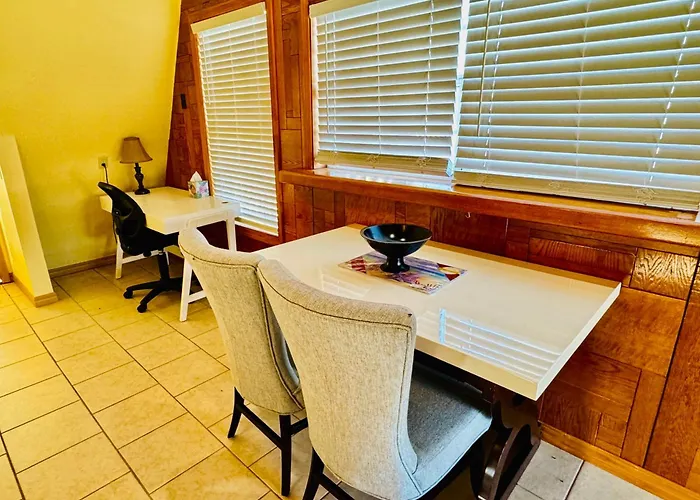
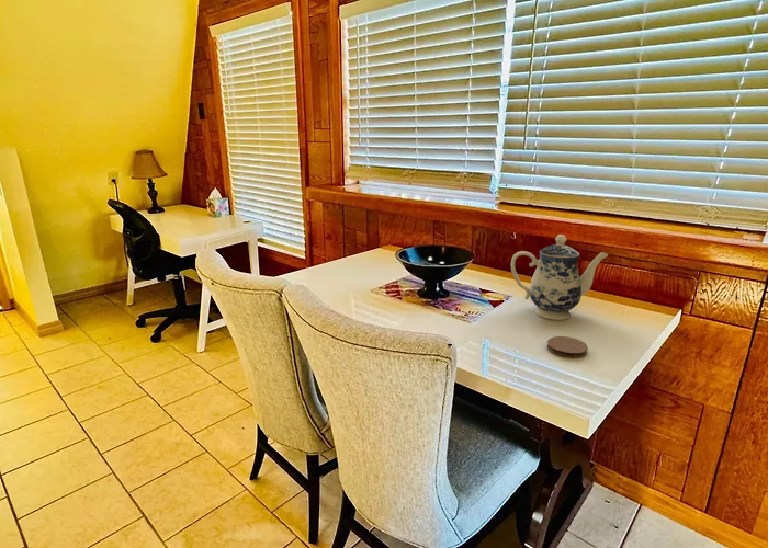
+ teapot (556, 275)
+ coaster (566, 346)
